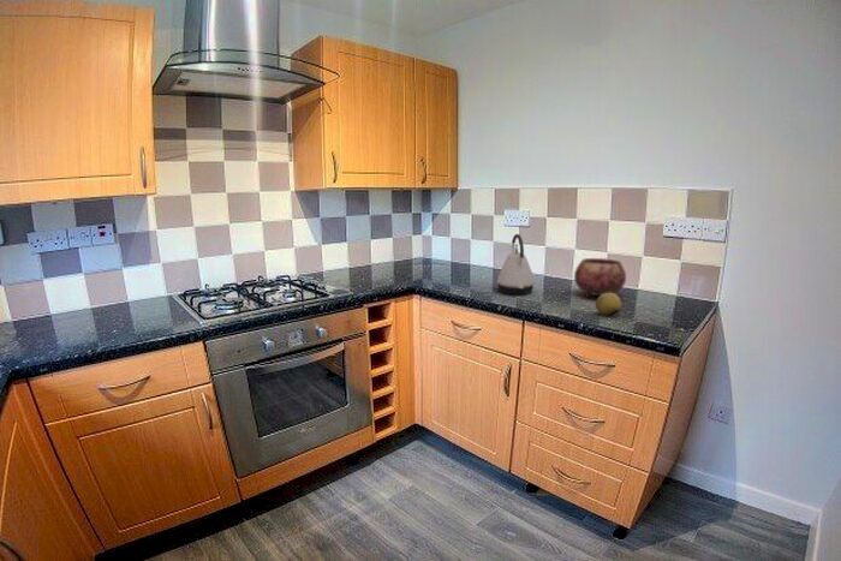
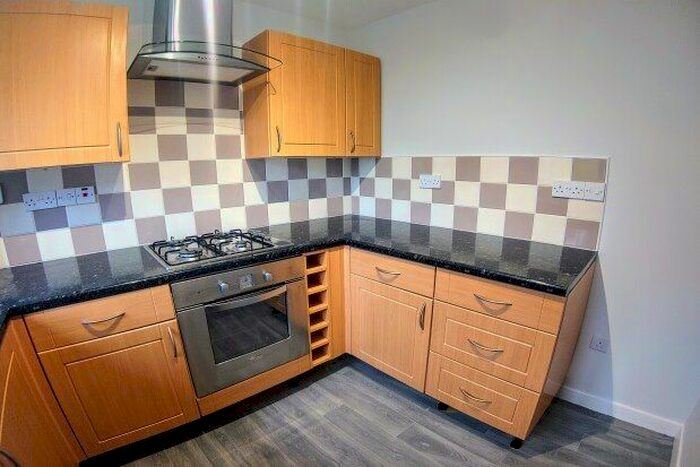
- kettle (515, 262)
- fruit (608, 303)
- bowl (598, 279)
